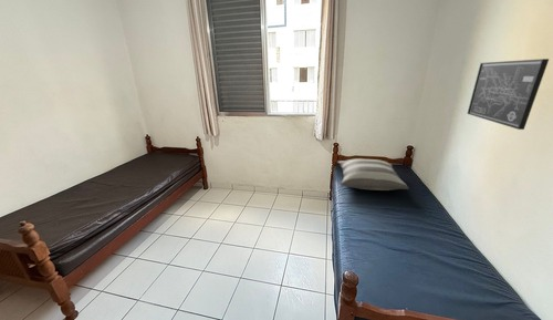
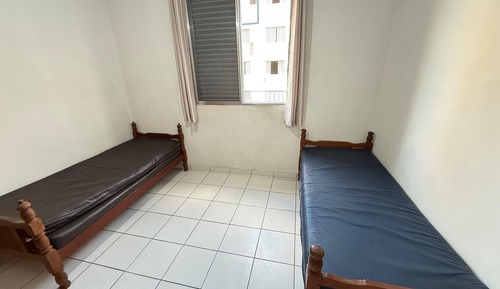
- wall art (499, 92)
- pillow (368, 173)
